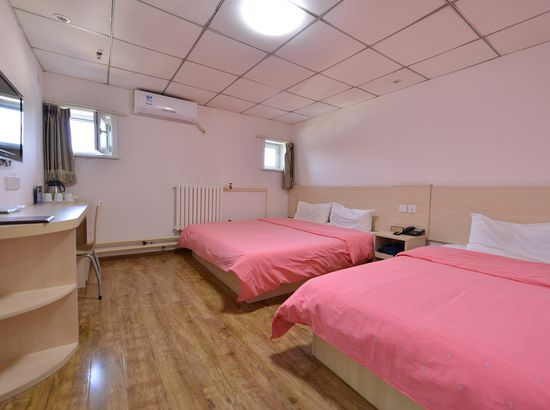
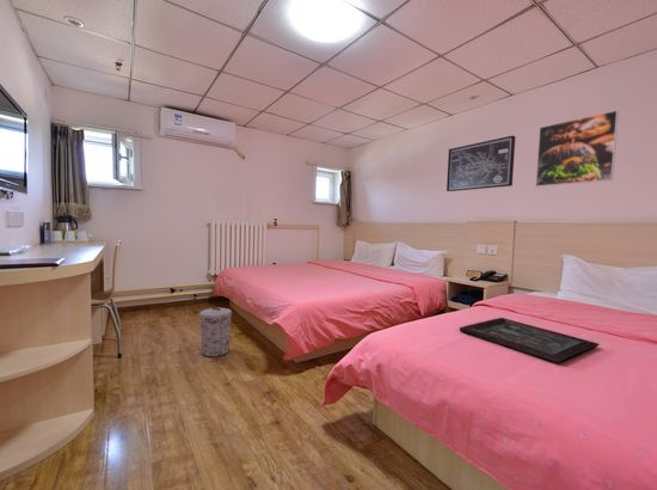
+ trash can (215, 330)
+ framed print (573, 152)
+ wall art (478, 165)
+ tray (524, 336)
